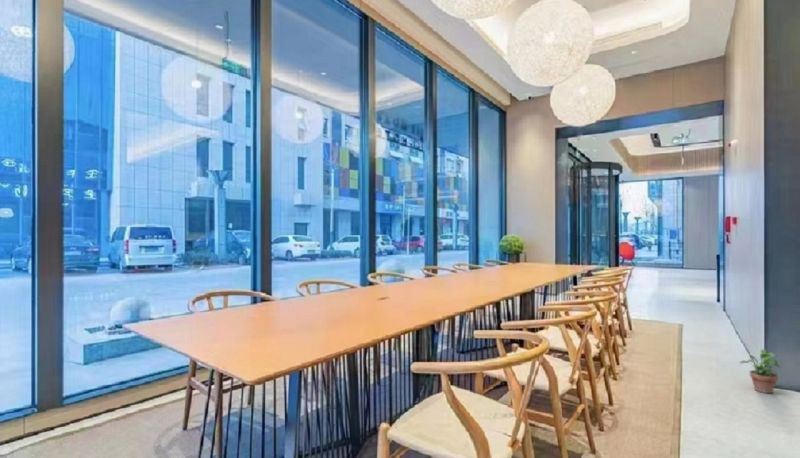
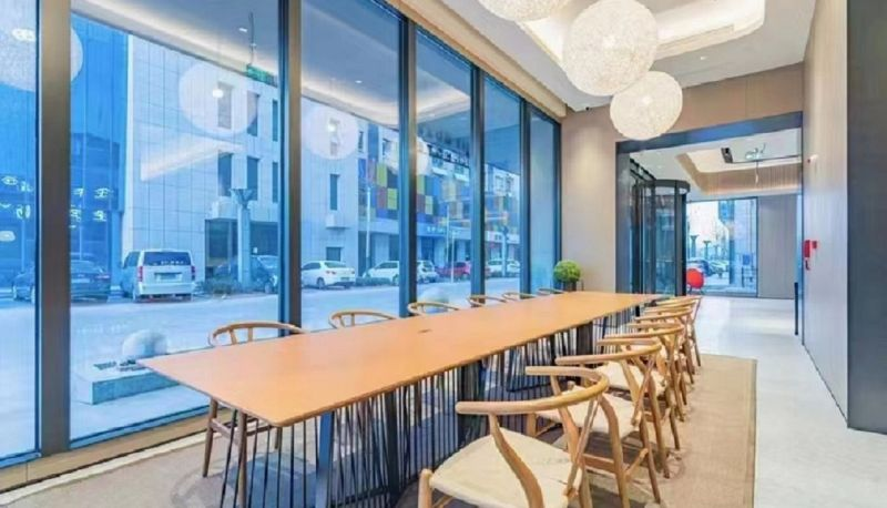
- potted plant (760, 369)
